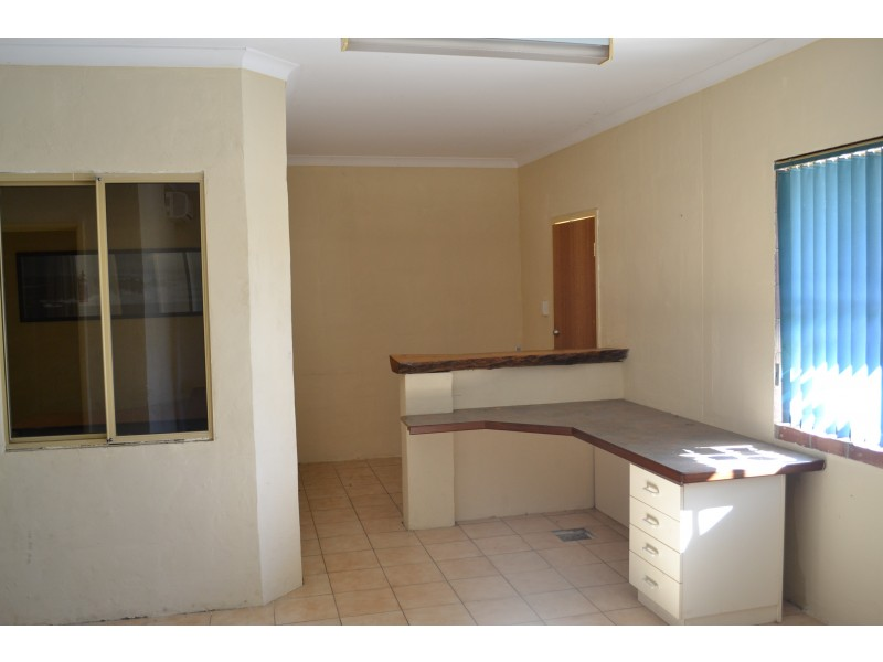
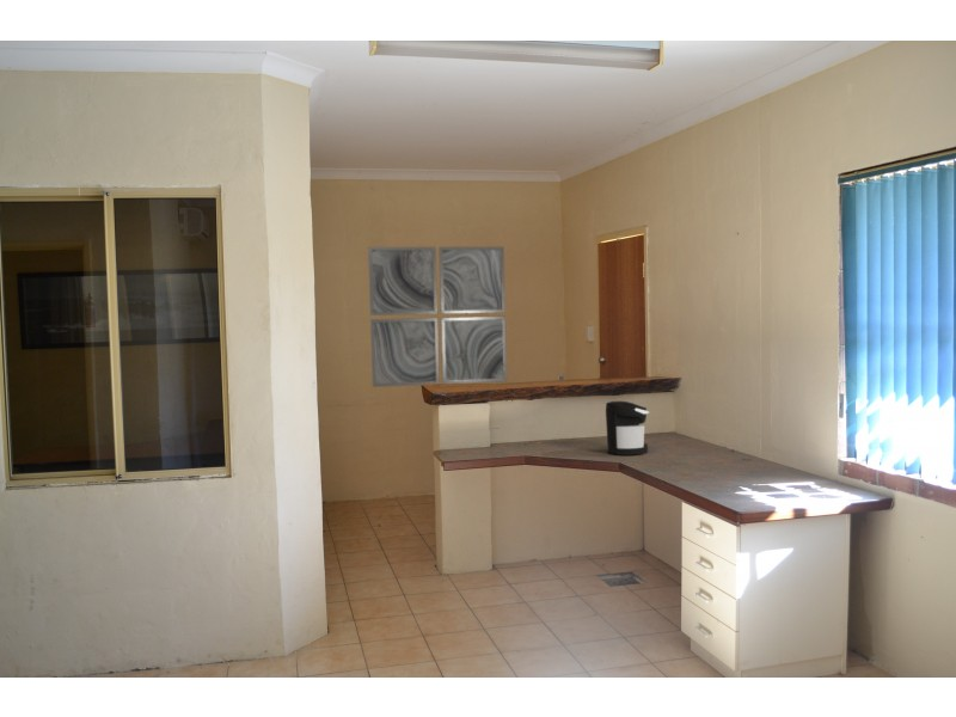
+ wall art (436, 313)
+ coffee maker (629, 425)
